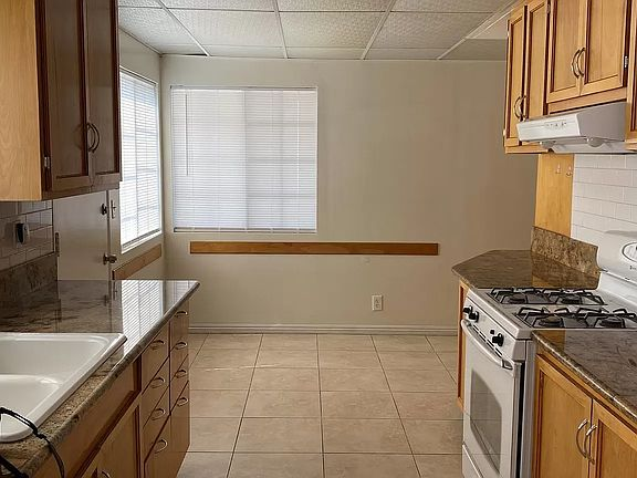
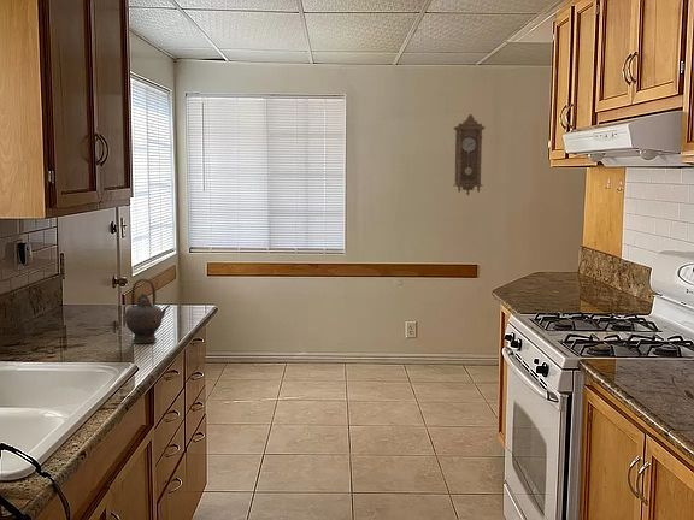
+ pendulum clock (467, 155)
+ teapot (147, 309)
